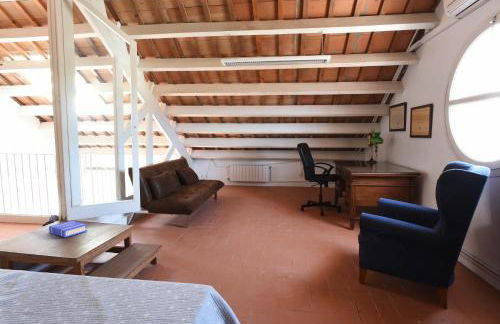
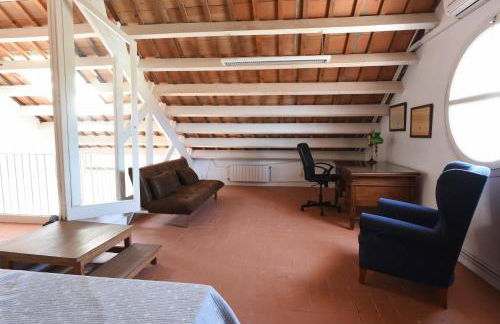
- book (68, 228)
